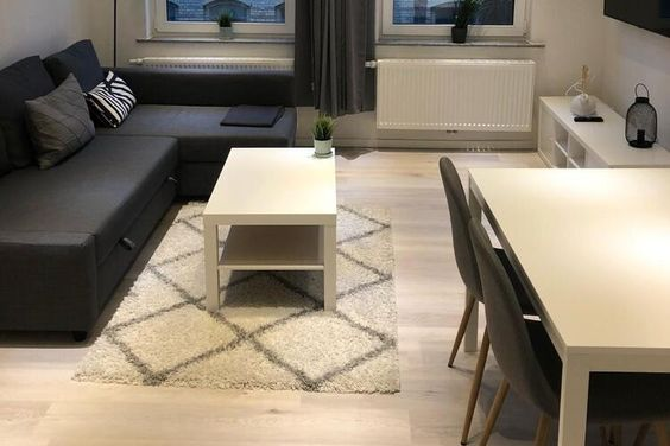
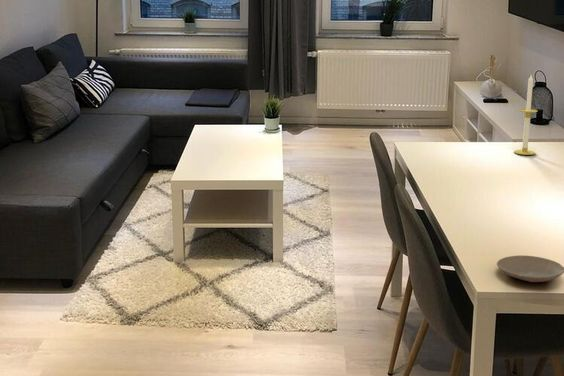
+ candle (527, 113)
+ plate (530, 270)
